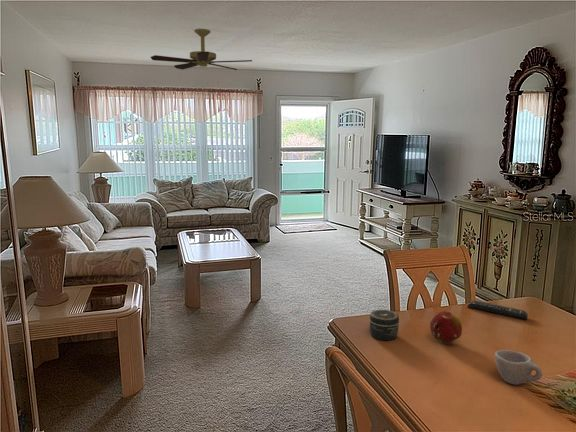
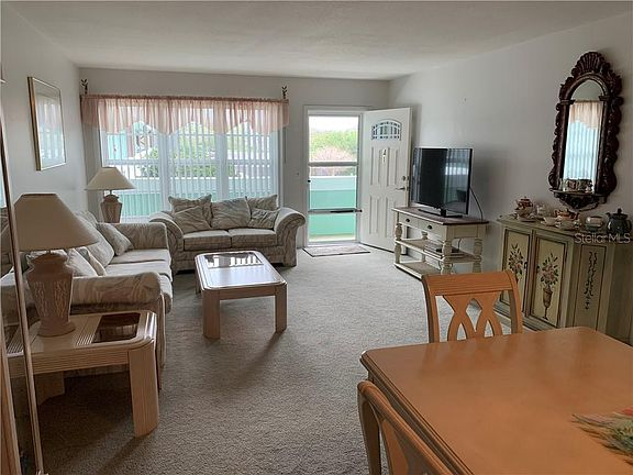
- jar (383, 324)
- fruit (447, 327)
- ceiling fan (201, 47)
- remote control (496, 309)
- cup (517, 369)
